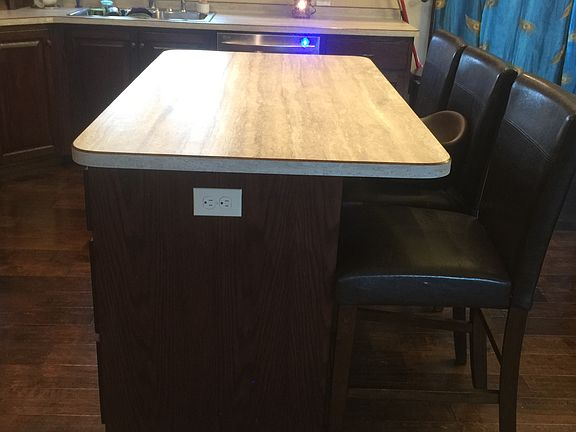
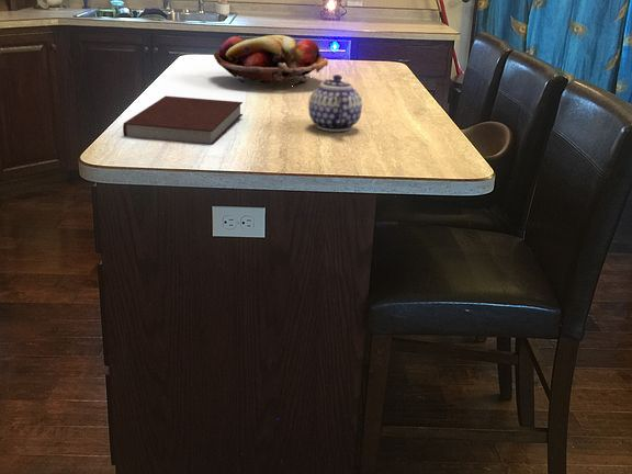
+ fruit basket (272, 57)
+ teapot (335, 101)
+ notebook (187, 119)
